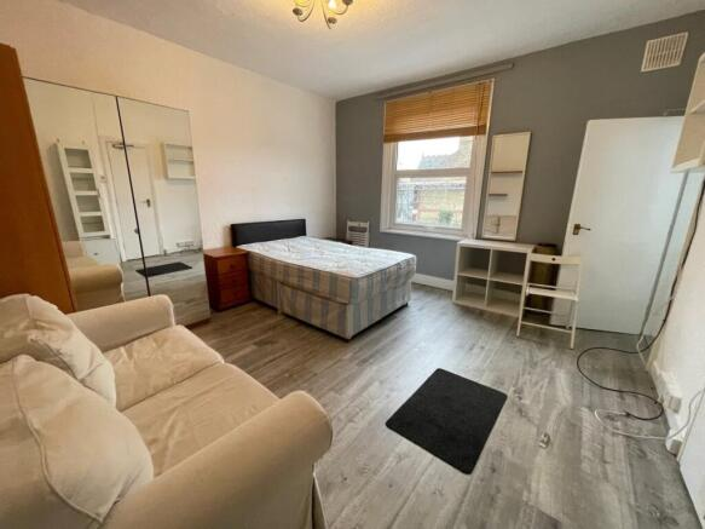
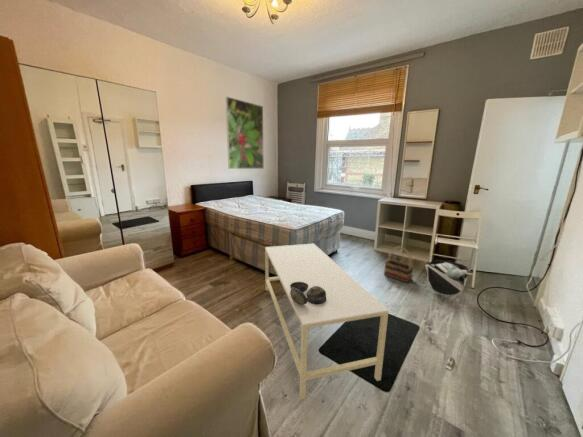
+ basket (399, 262)
+ decorative bowl (306, 289)
+ bag (445, 276)
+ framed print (246, 136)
+ coffee table (306, 297)
